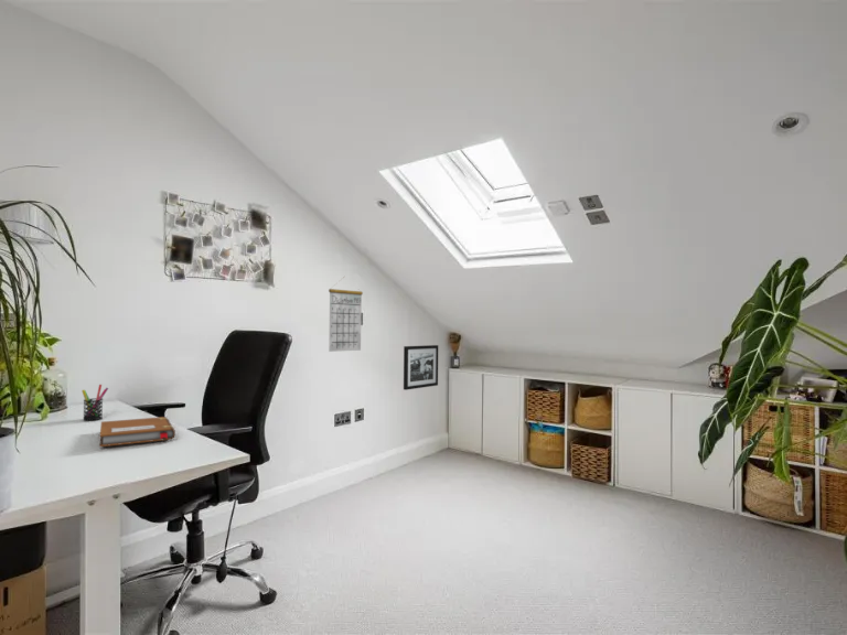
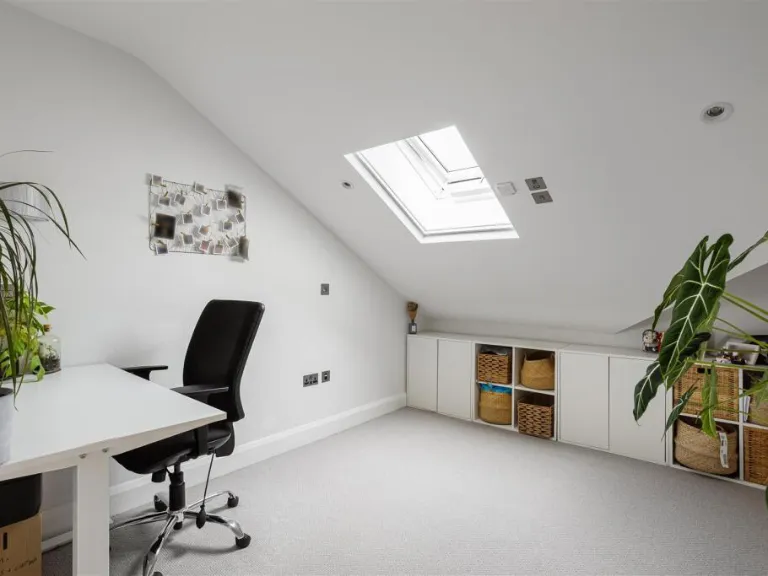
- notebook (137, 430)
- picture frame (421, 366)
- pen holder (92, 401)
- calendar (345, 313)
